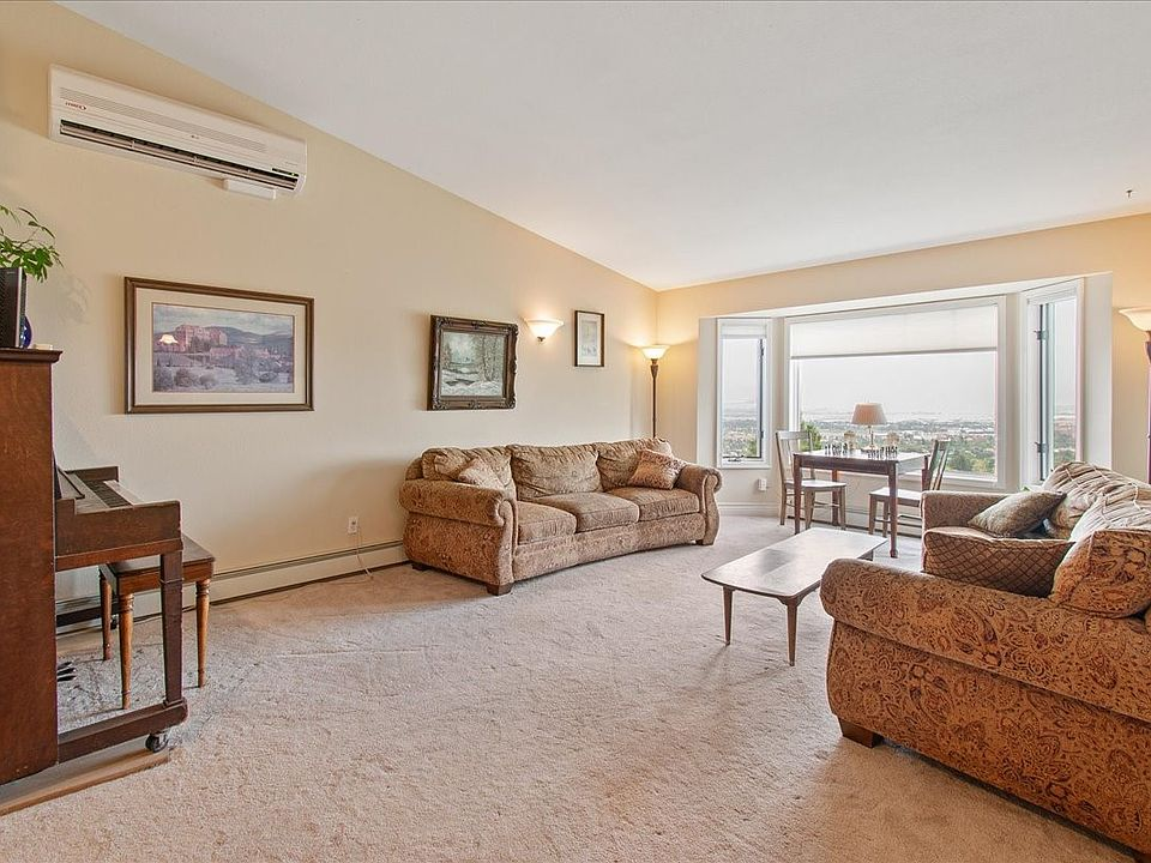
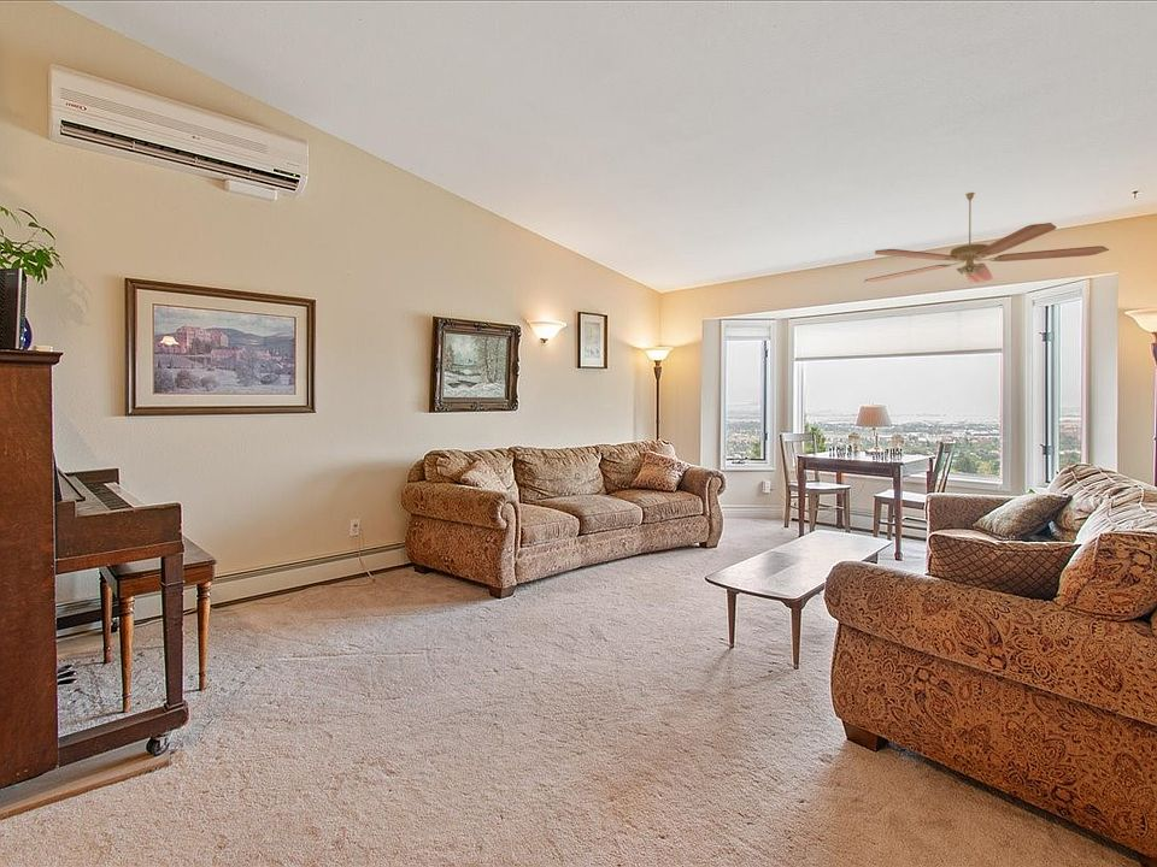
+ ceiling fan (969, 235)
